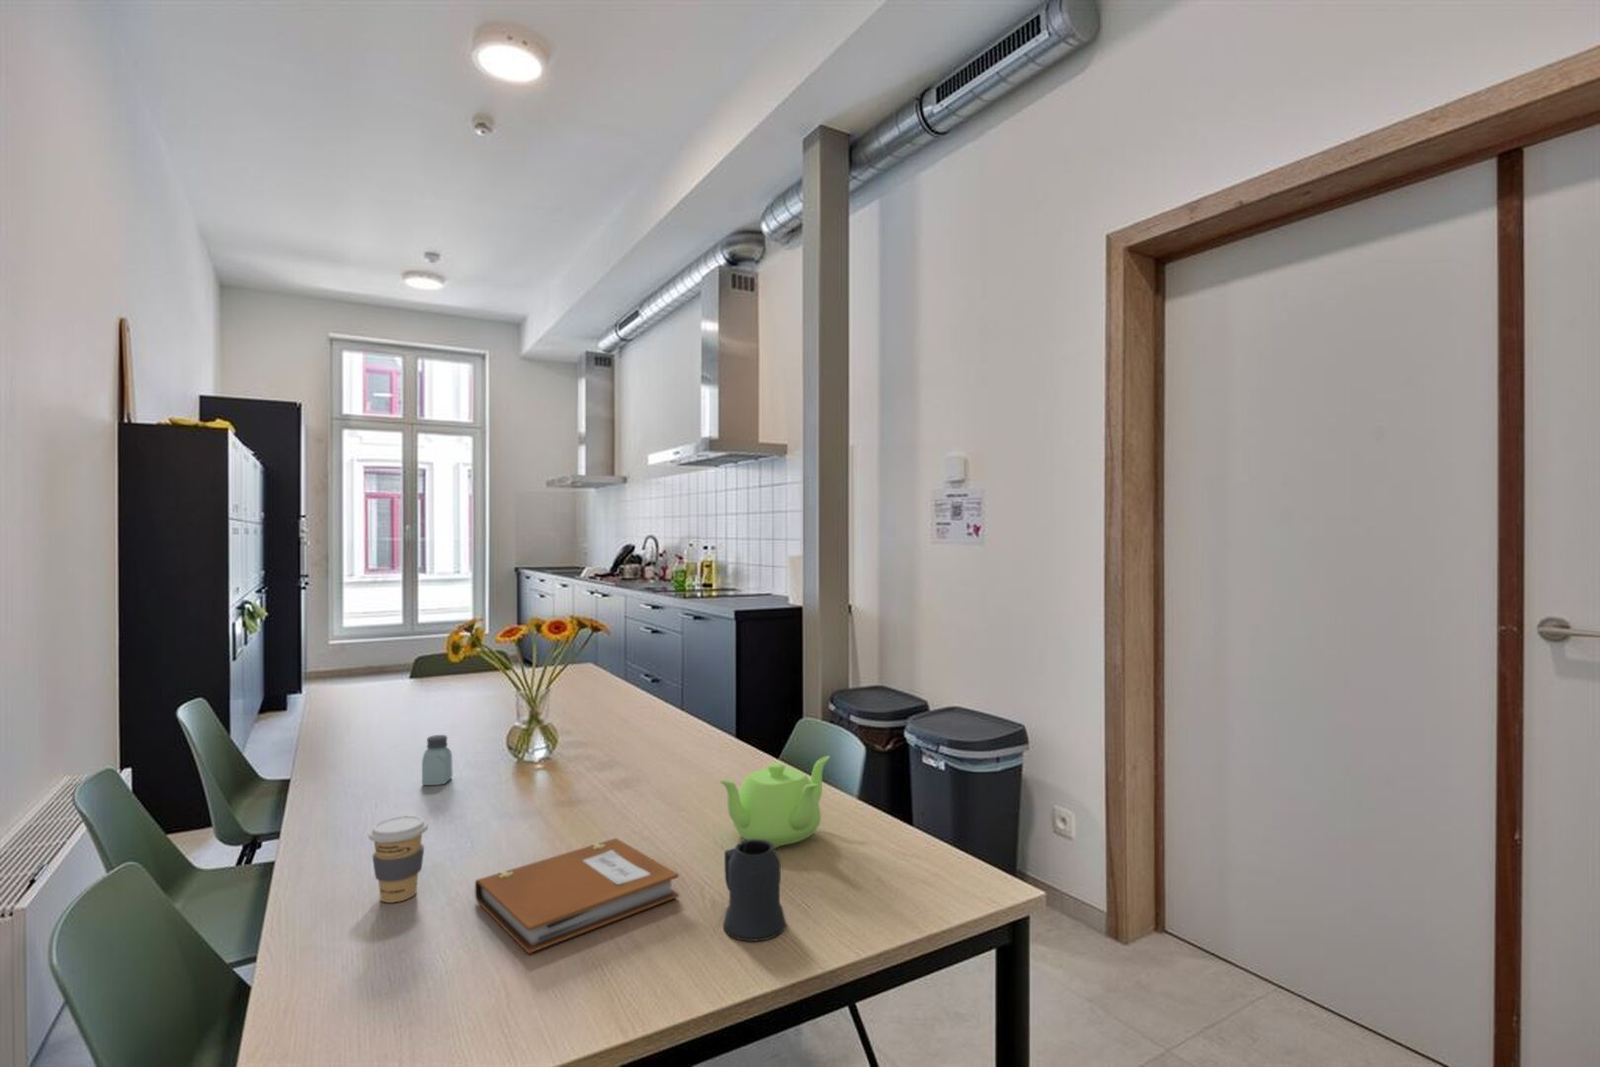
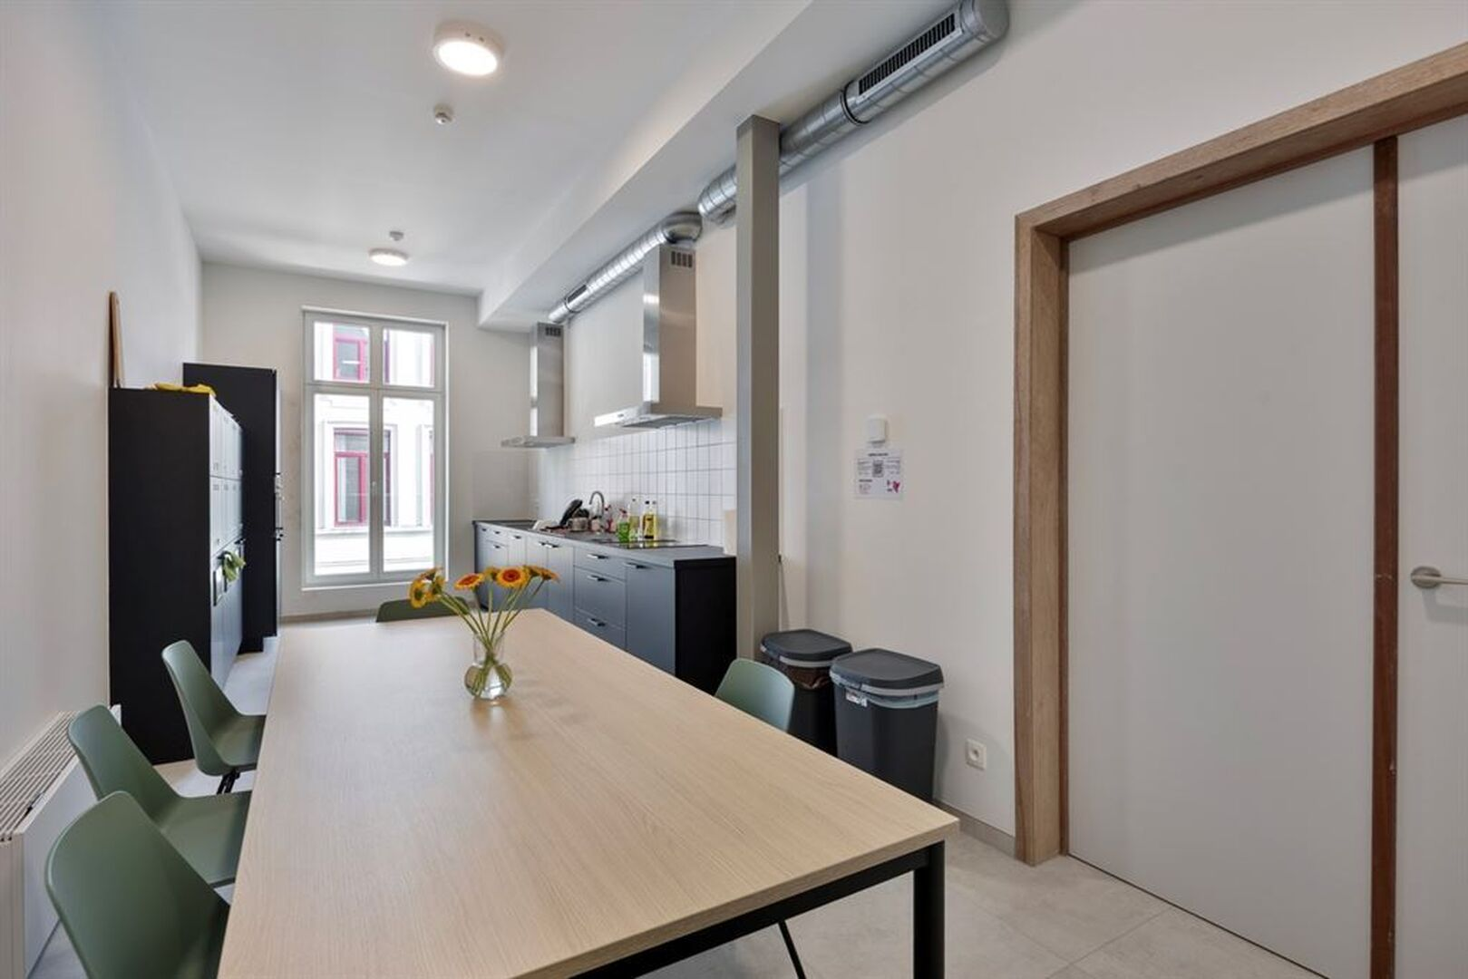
- notebook (580, 885)
- coffee cup (398, 859)
- mug (749, 881)
- saltshaker (437, 759)
- teapot (784, 803)
